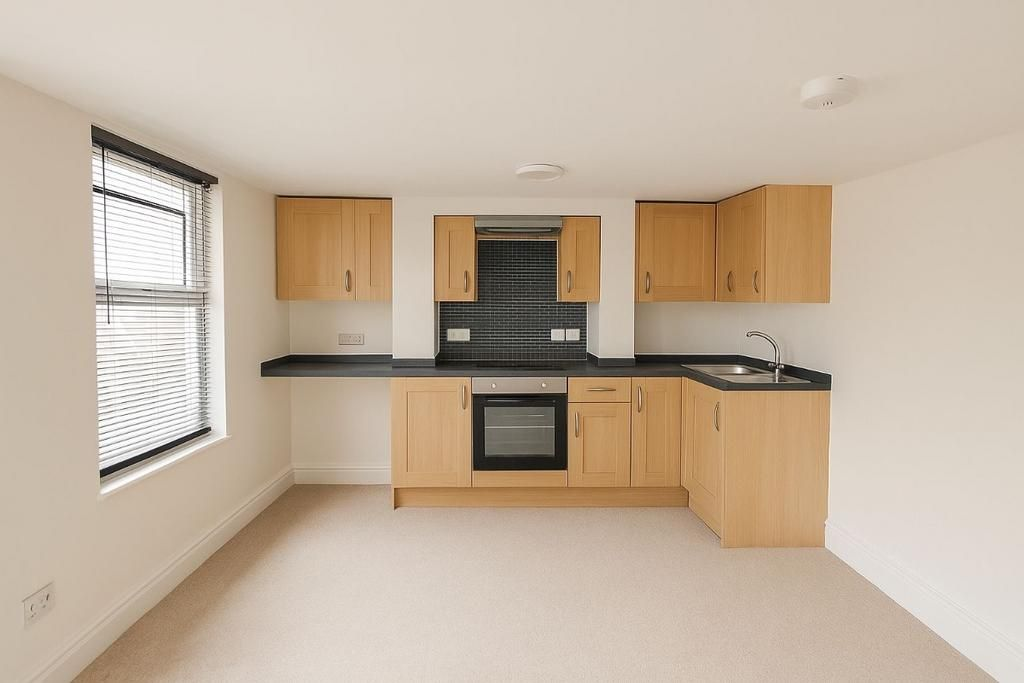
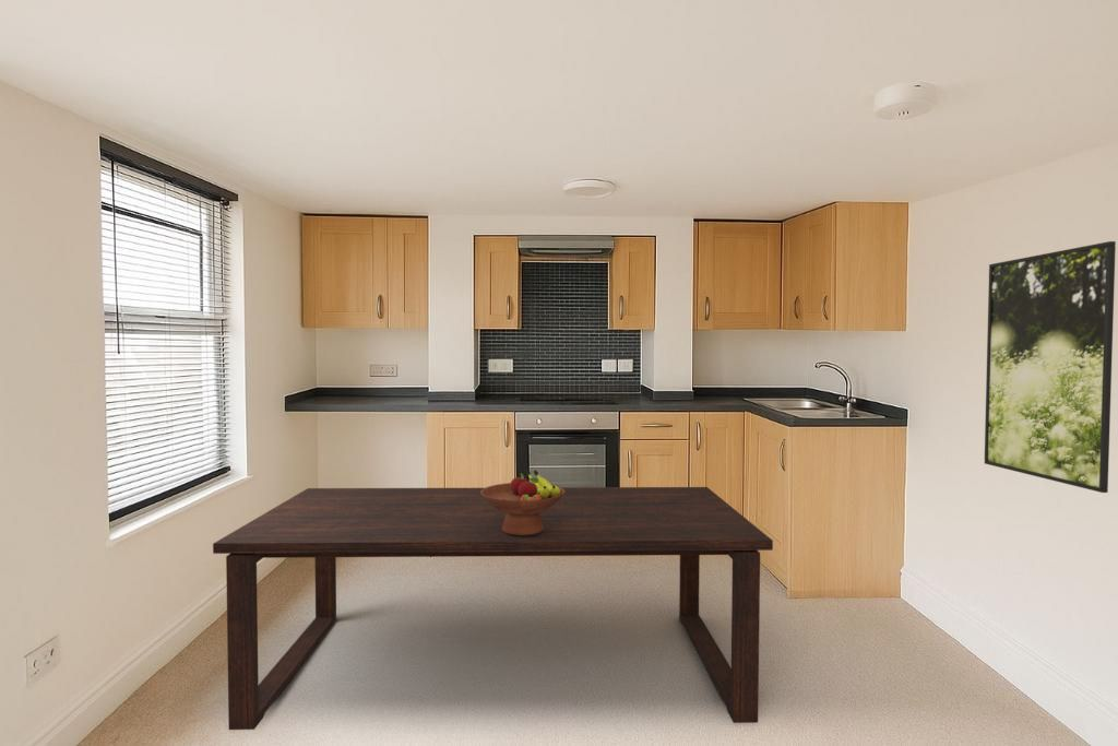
+ dining table (503, 555)
+ fruit bowl (522, 502)
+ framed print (1042, 366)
